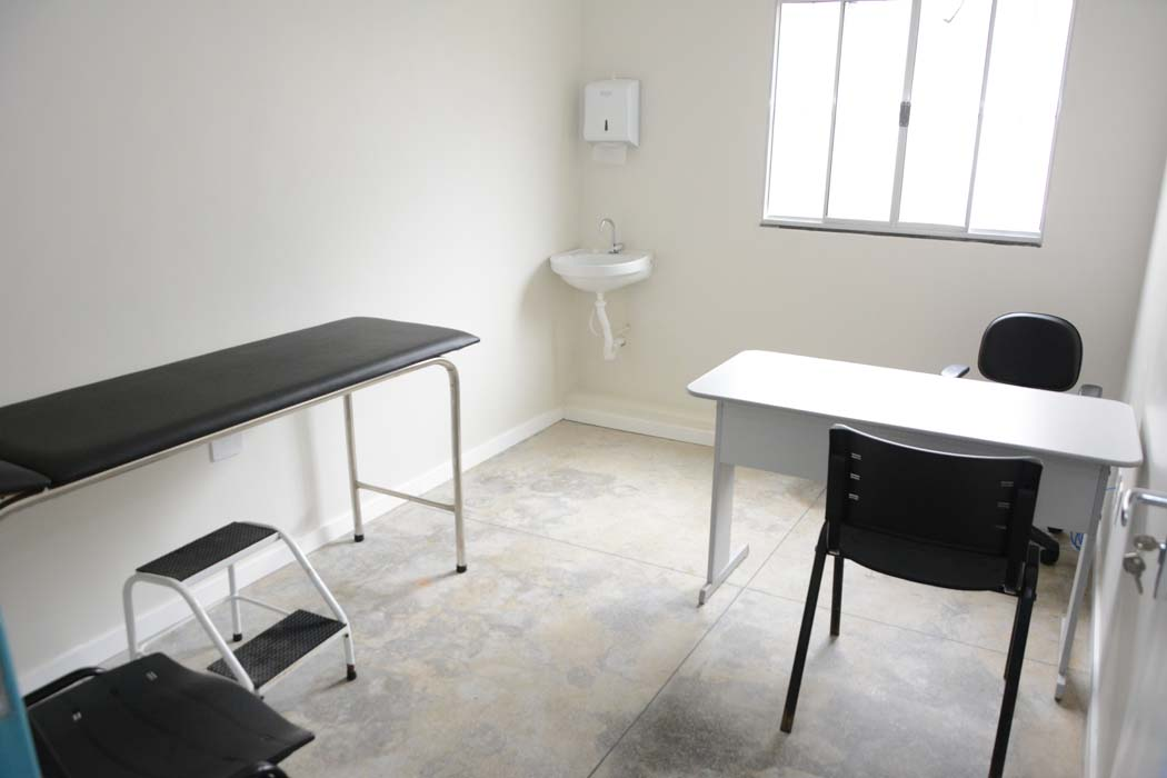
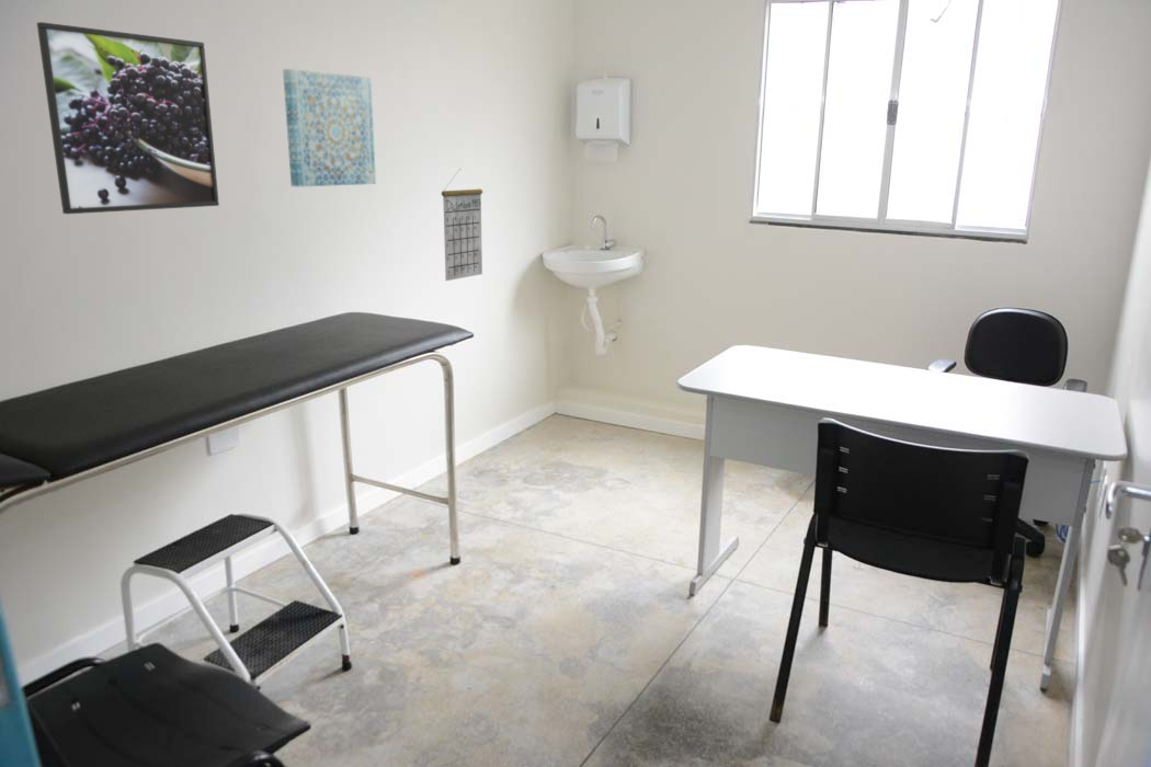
+ wall art (332, 129)
+ calendar (463, 224)
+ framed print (137, 123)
